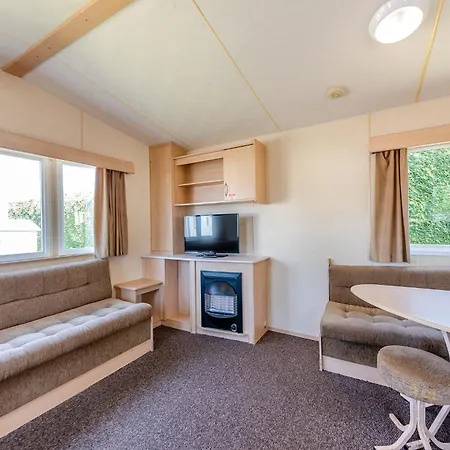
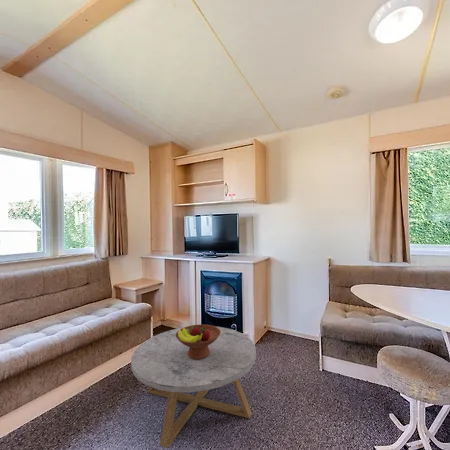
+ coffee table (195, 375)
+ fruit bowl (198, 339)
